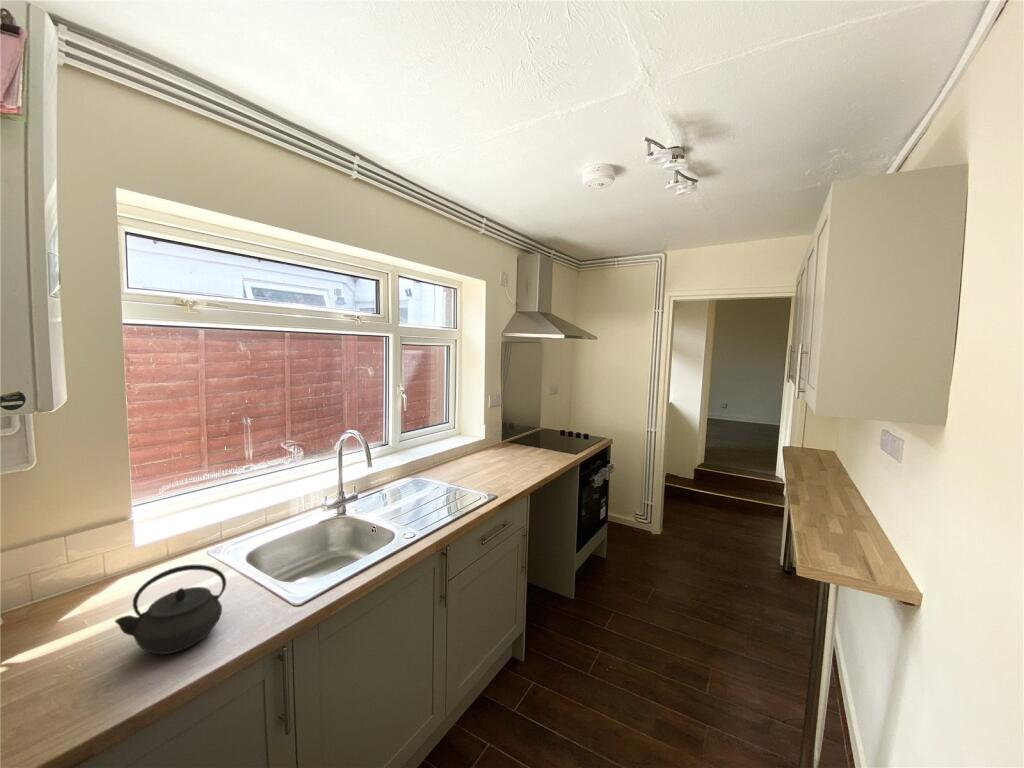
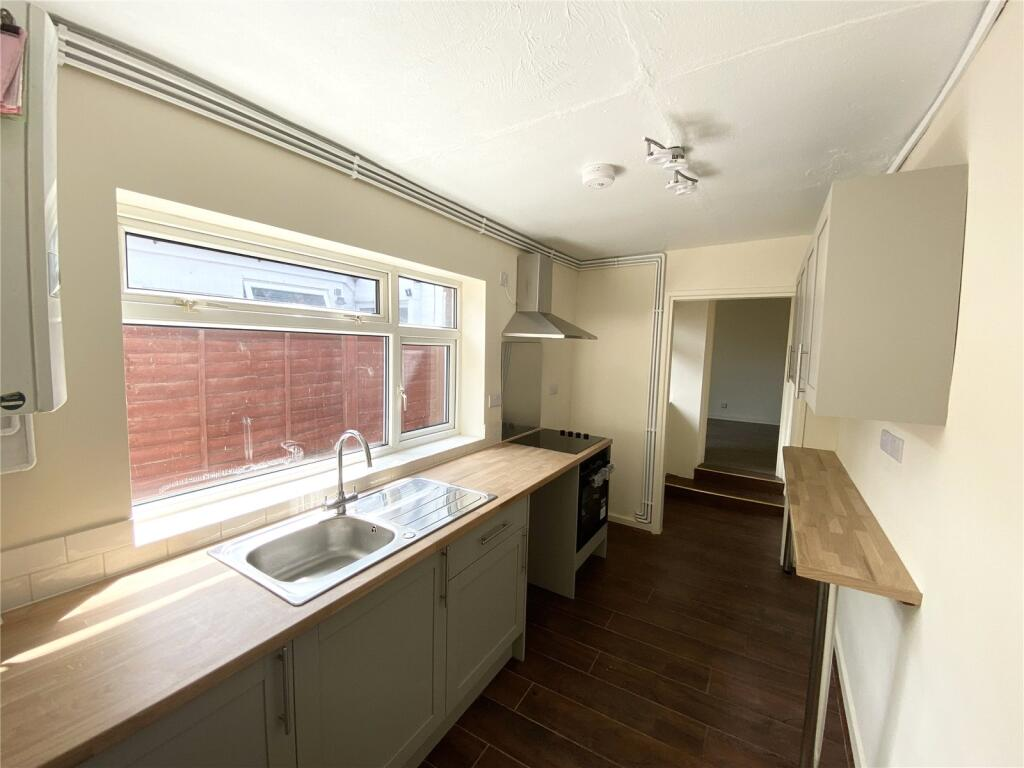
- kettle (173, 604)
